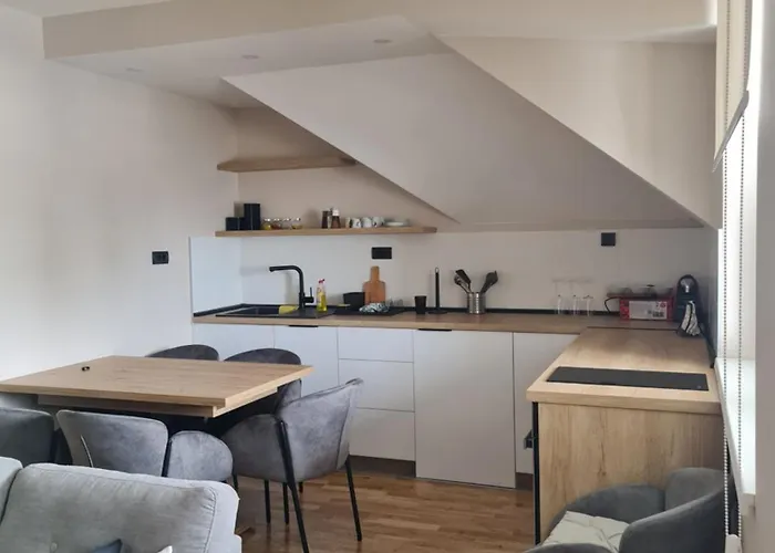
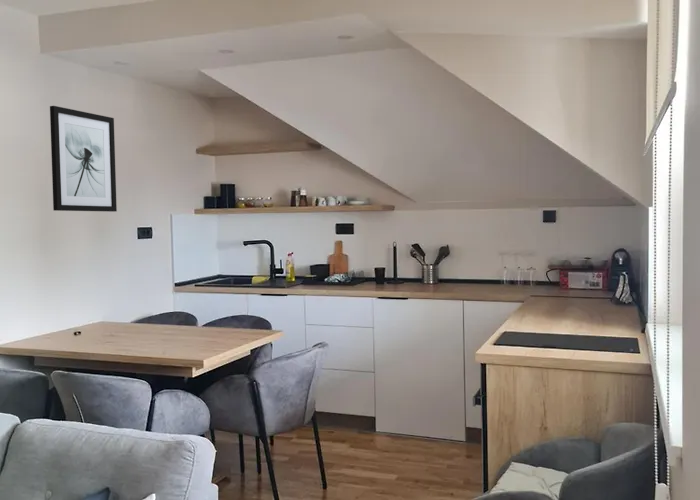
+ wall art (85, 161)
